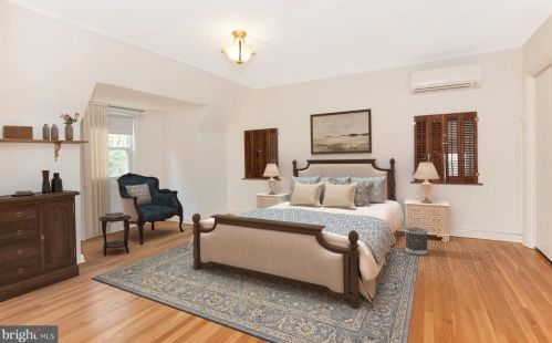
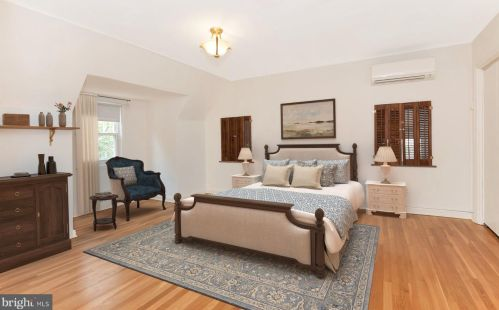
- wastebasket (416, 240)
